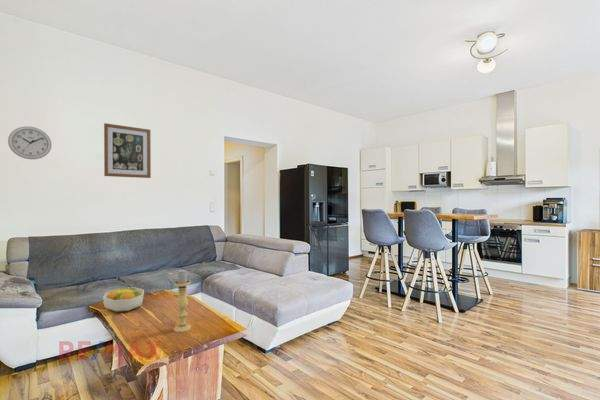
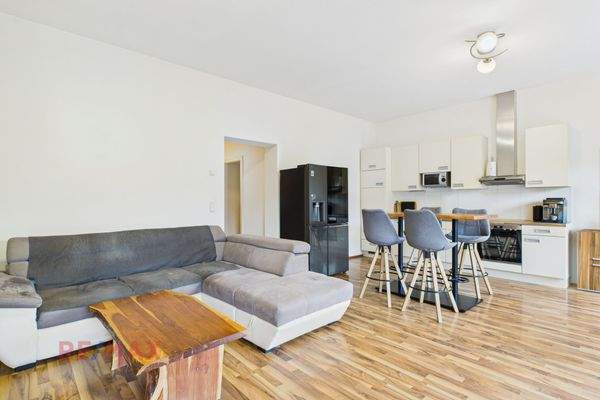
- fruit bowl (124, 297)
- candle holder (182, 299)
- wall clock (30, 142)
- wall art (128, 151)
